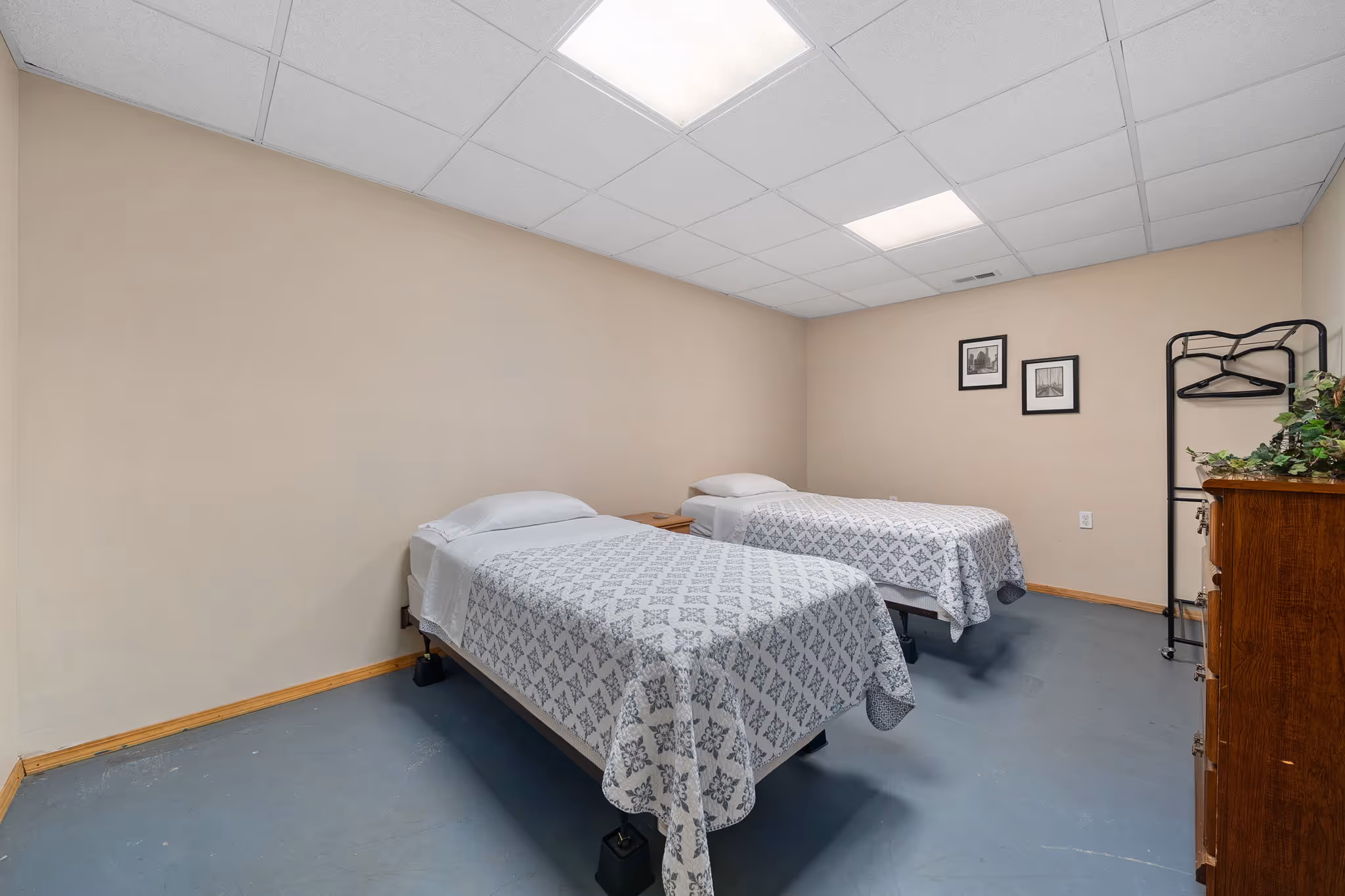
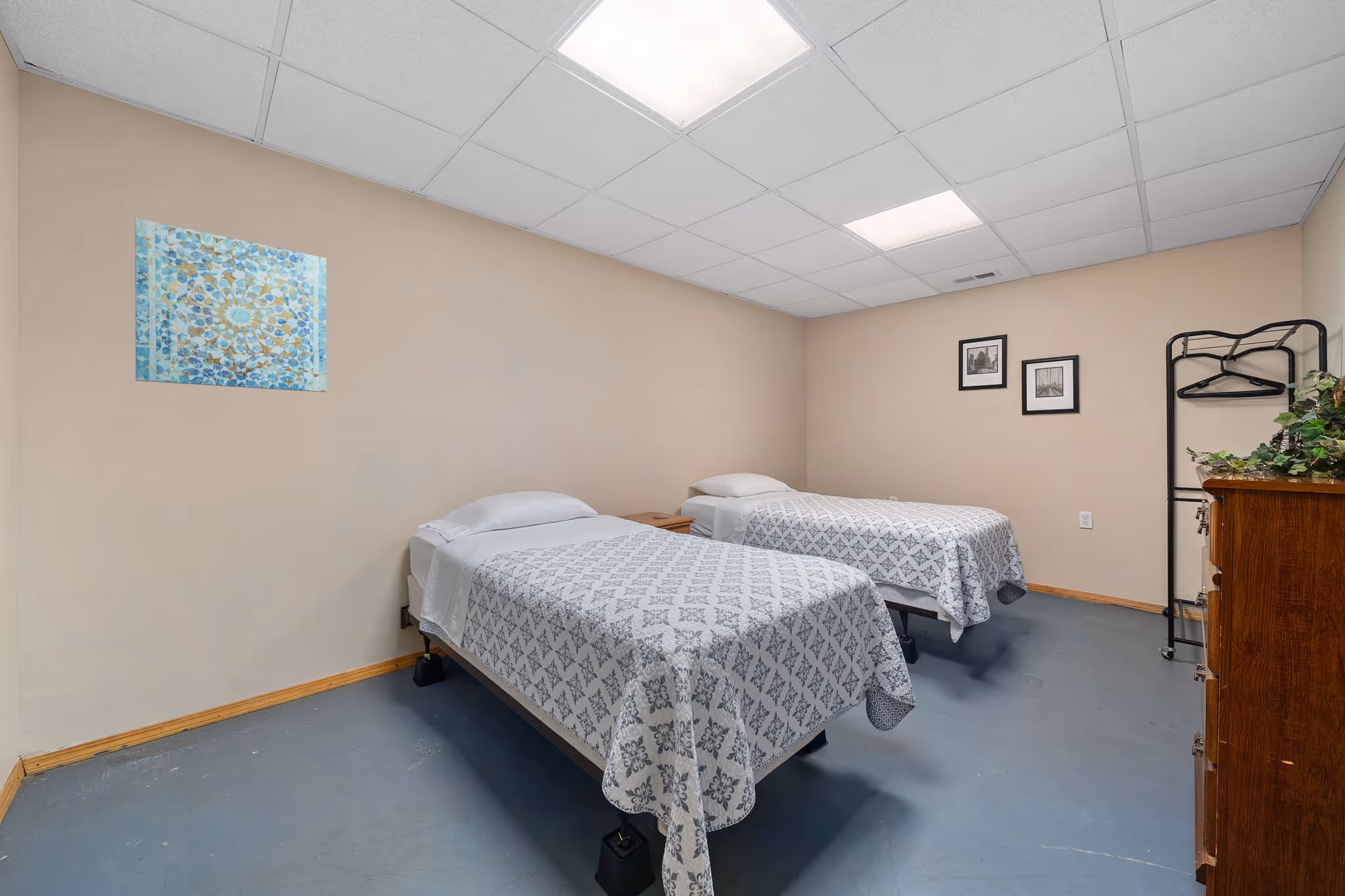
+ wall art (239, 314)
